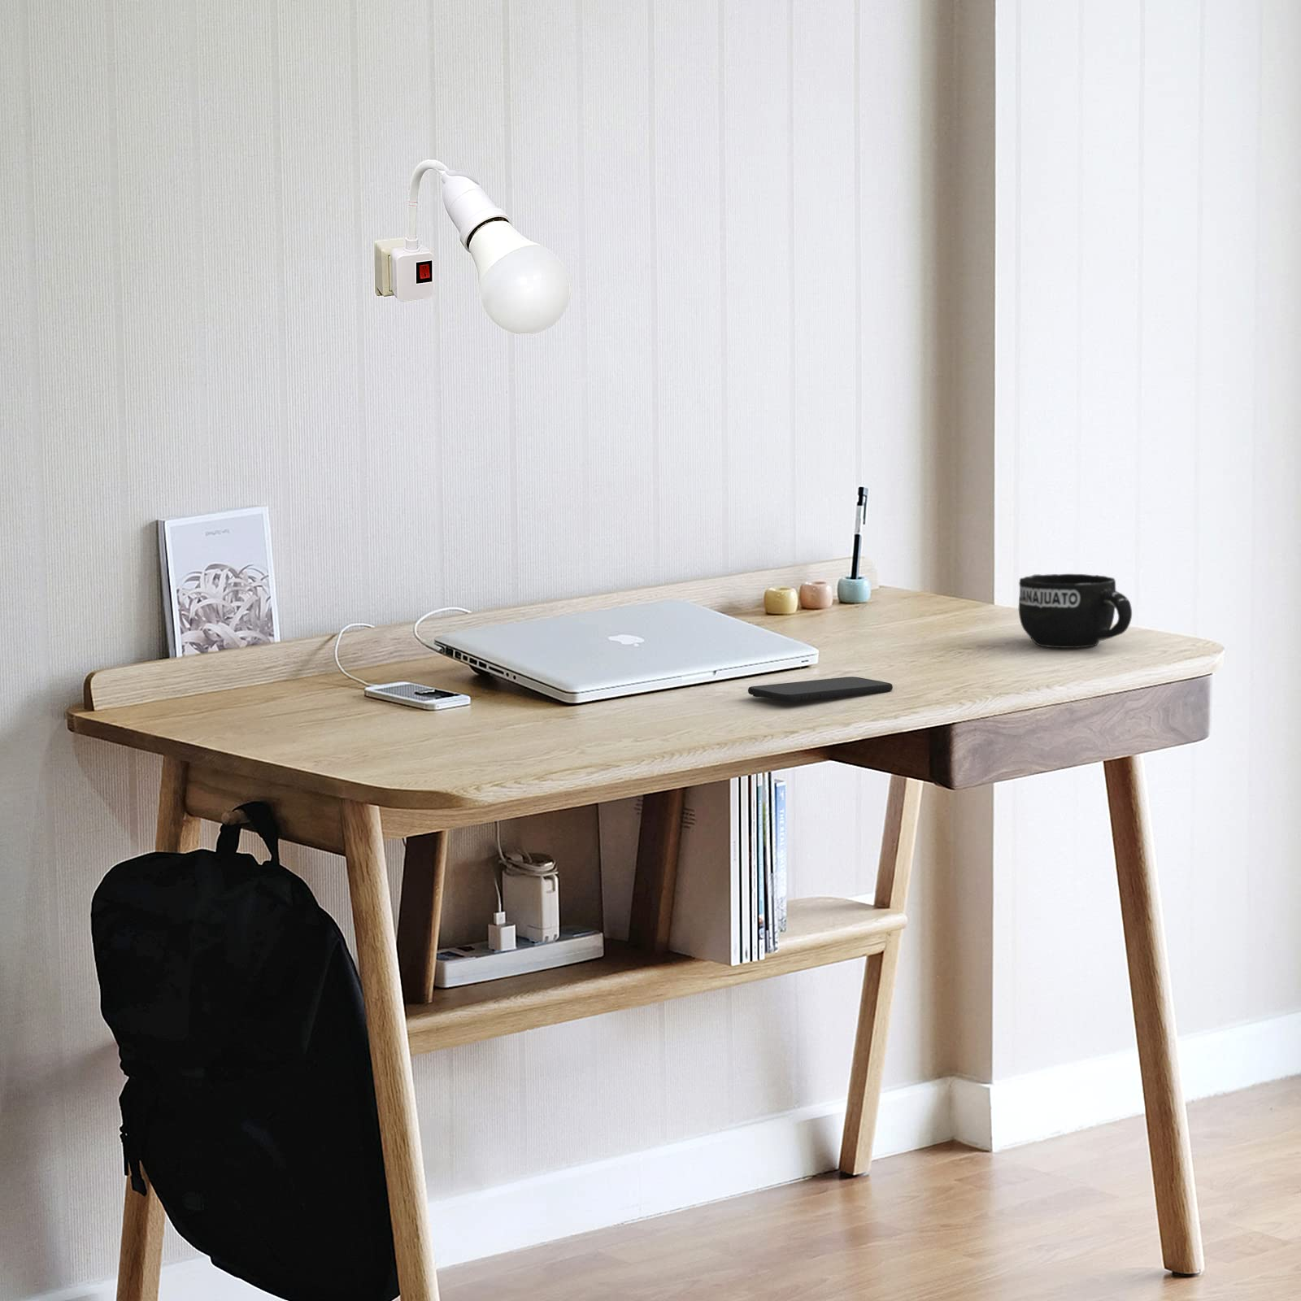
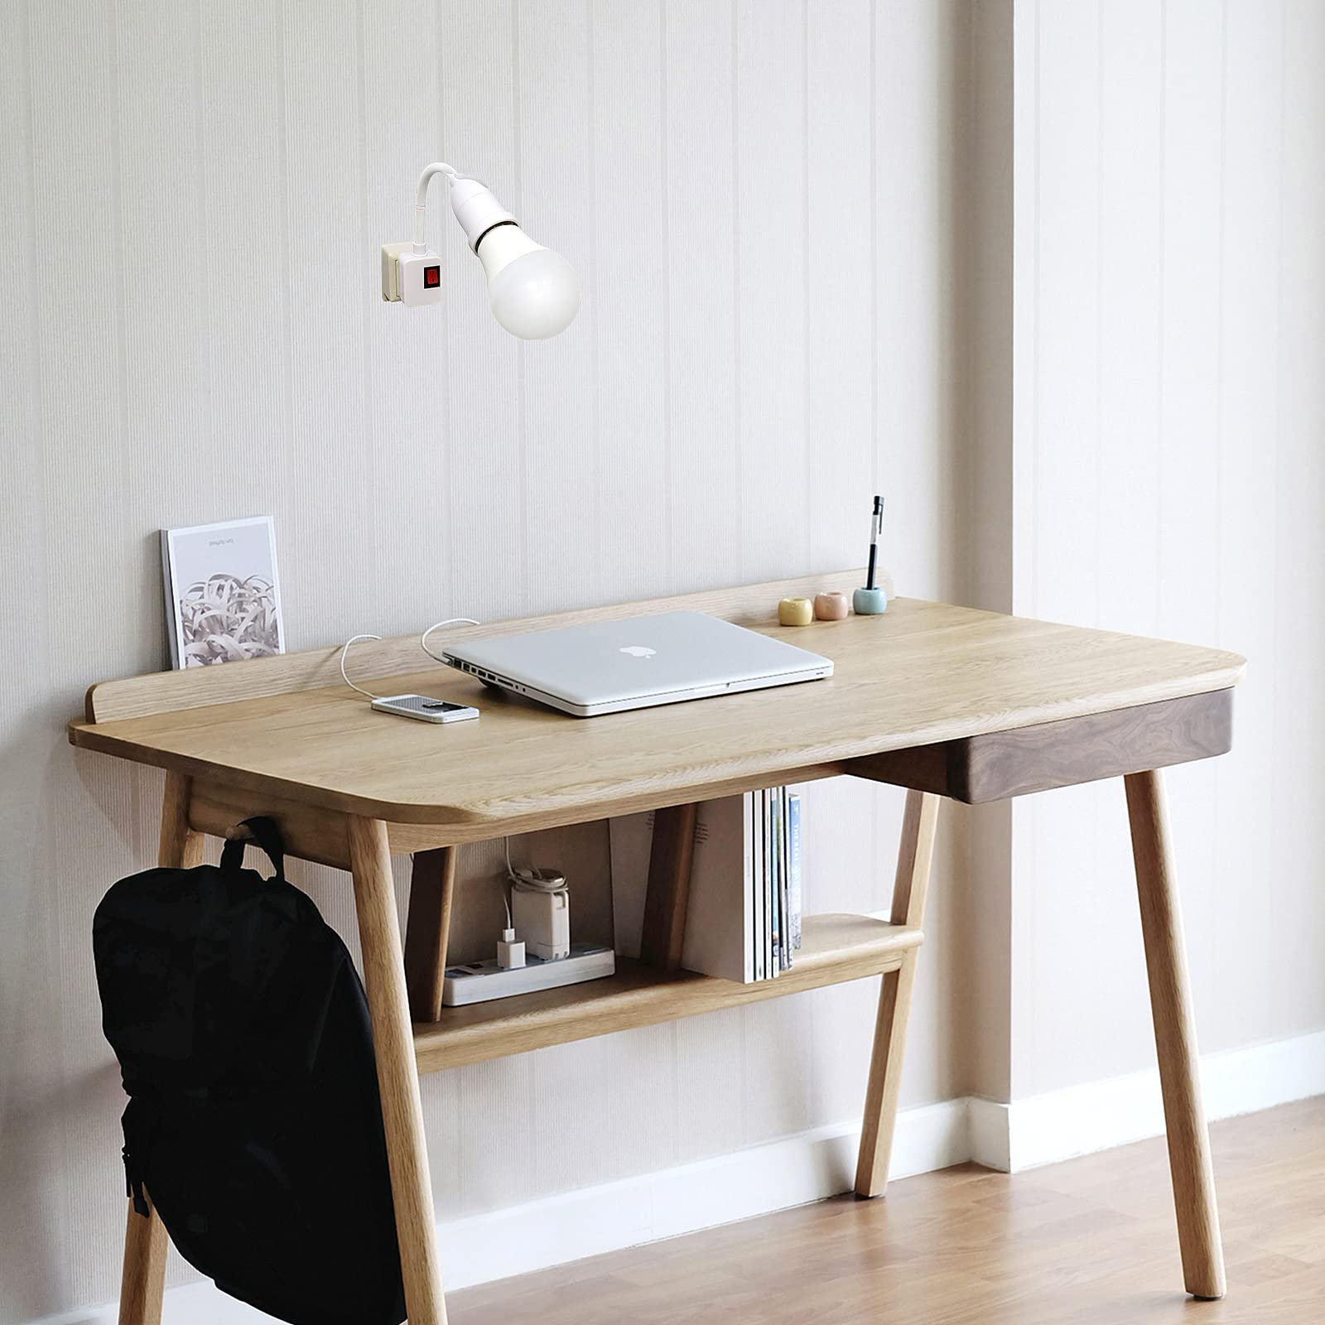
- smartphone (821, 689)
- mug (1077, 611)
